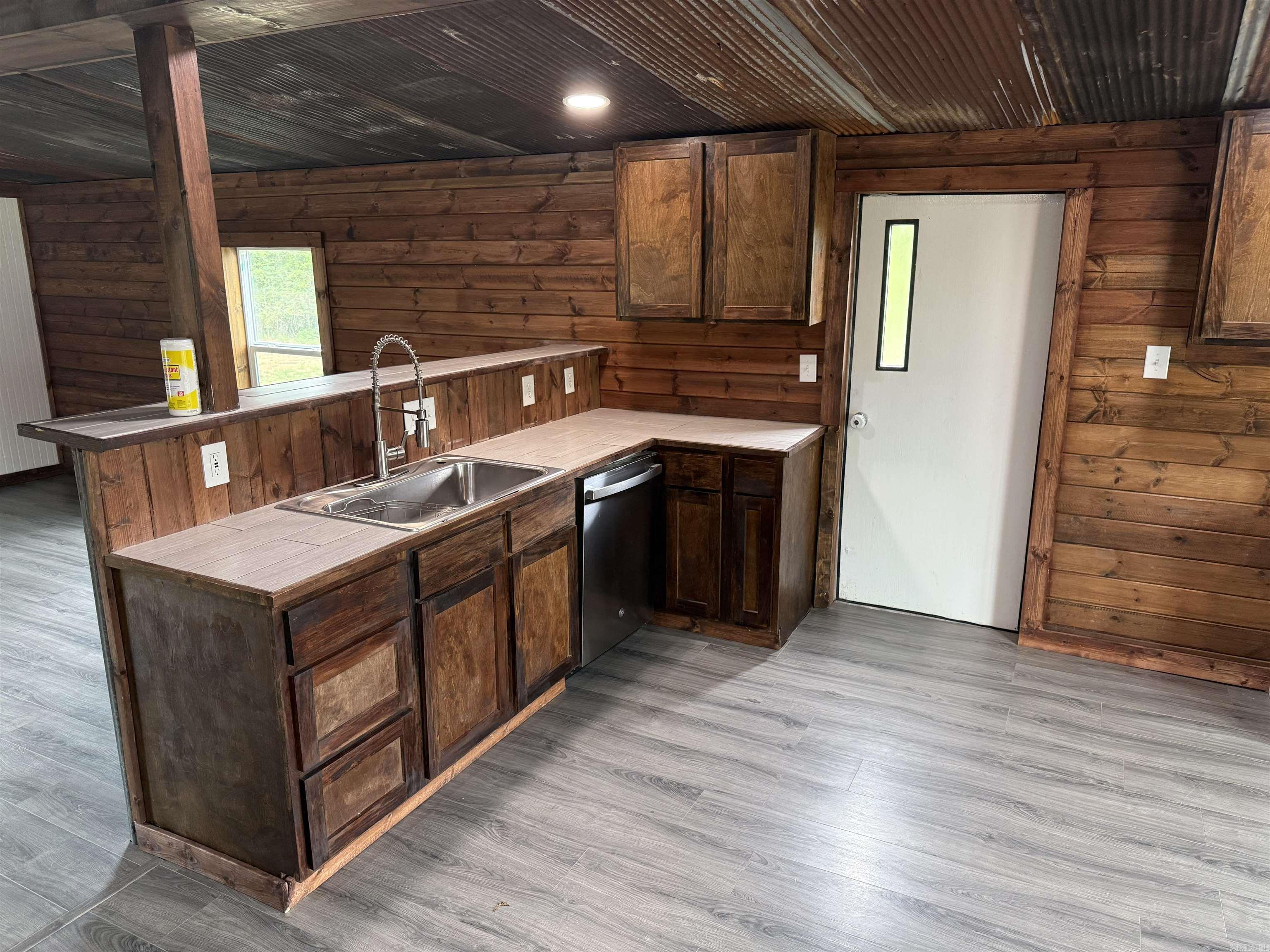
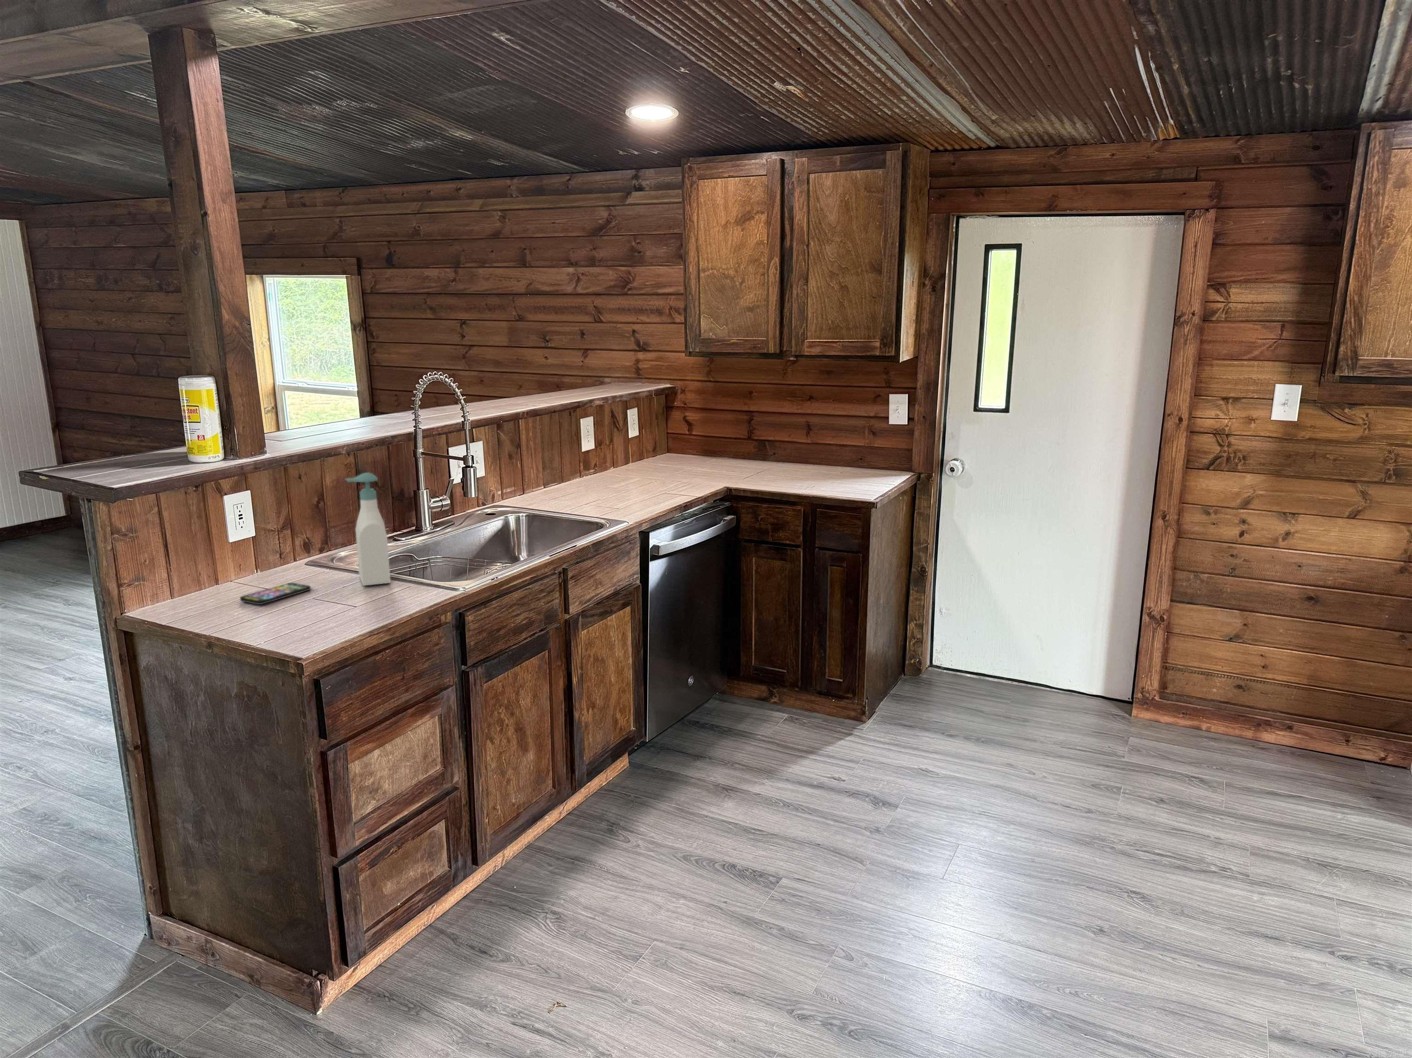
+ smartphone (276, 593)
+ soap bottle (367, 527)
